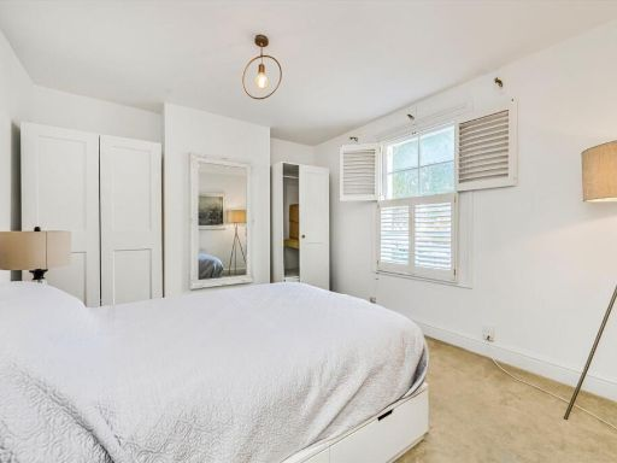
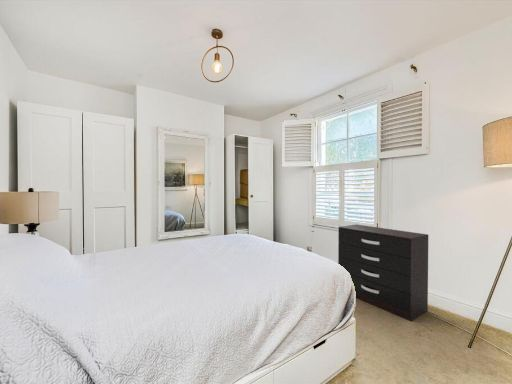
+ dresser (378, 265)
